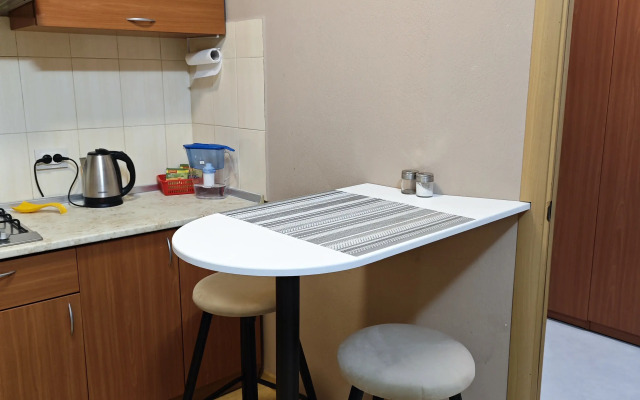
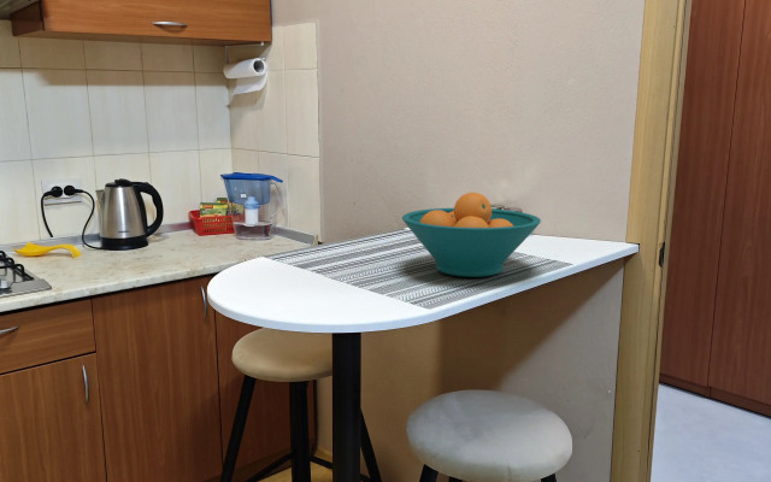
+ fruit bowl (470, 231)
